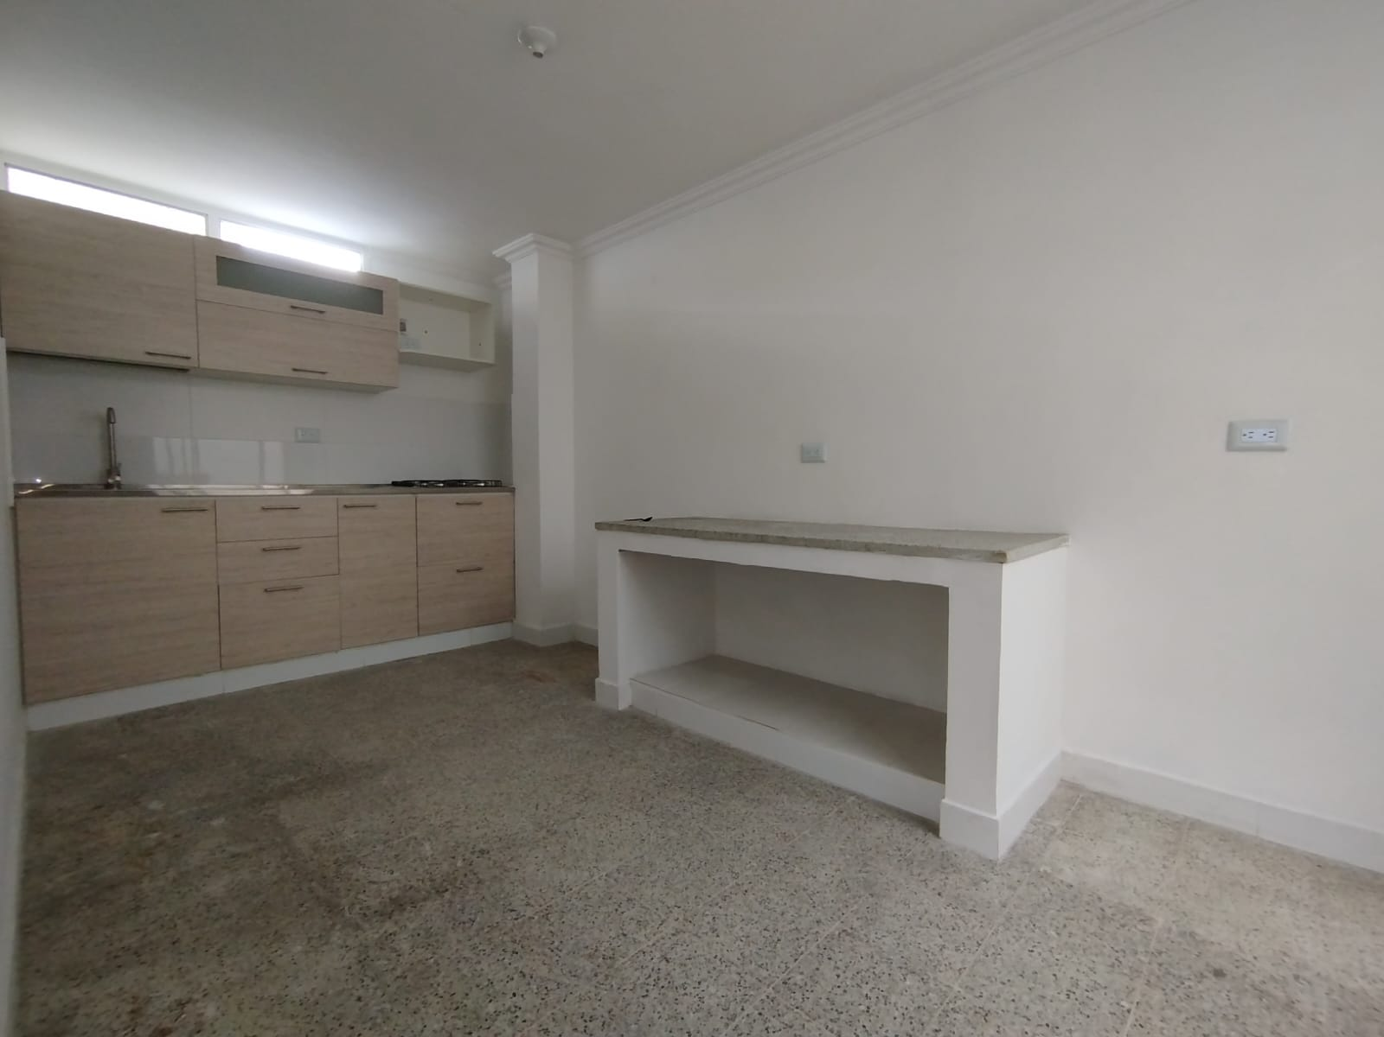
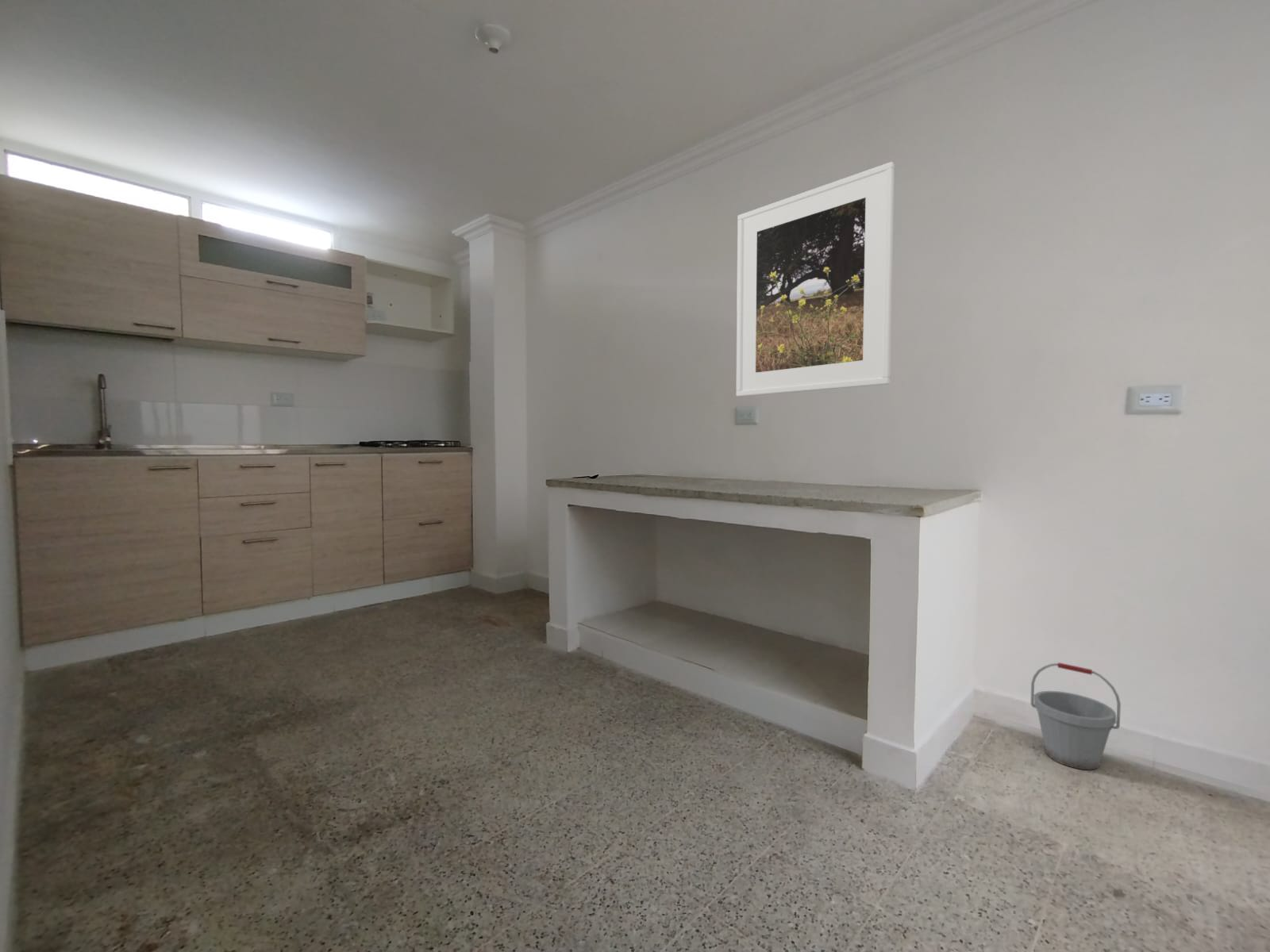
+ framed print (806, 292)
+ bucket (1073, 712)
